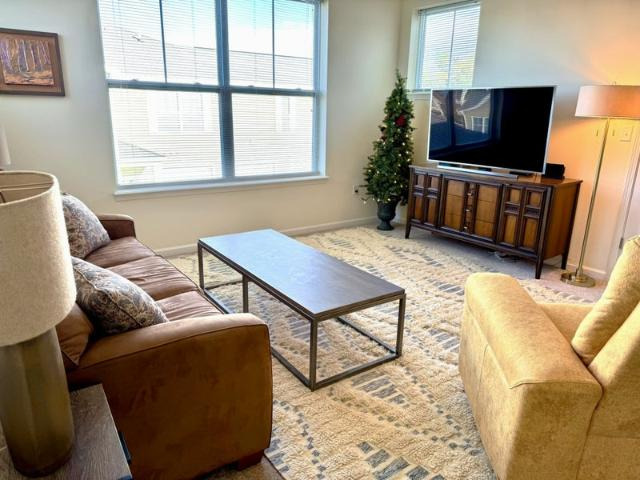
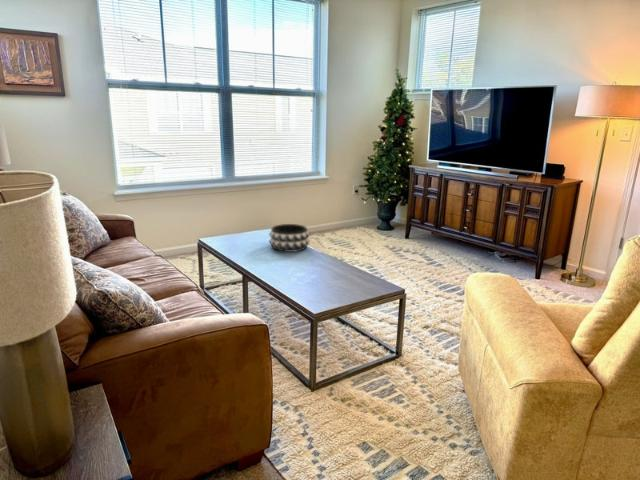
+ decorative bowl (289, 237)
